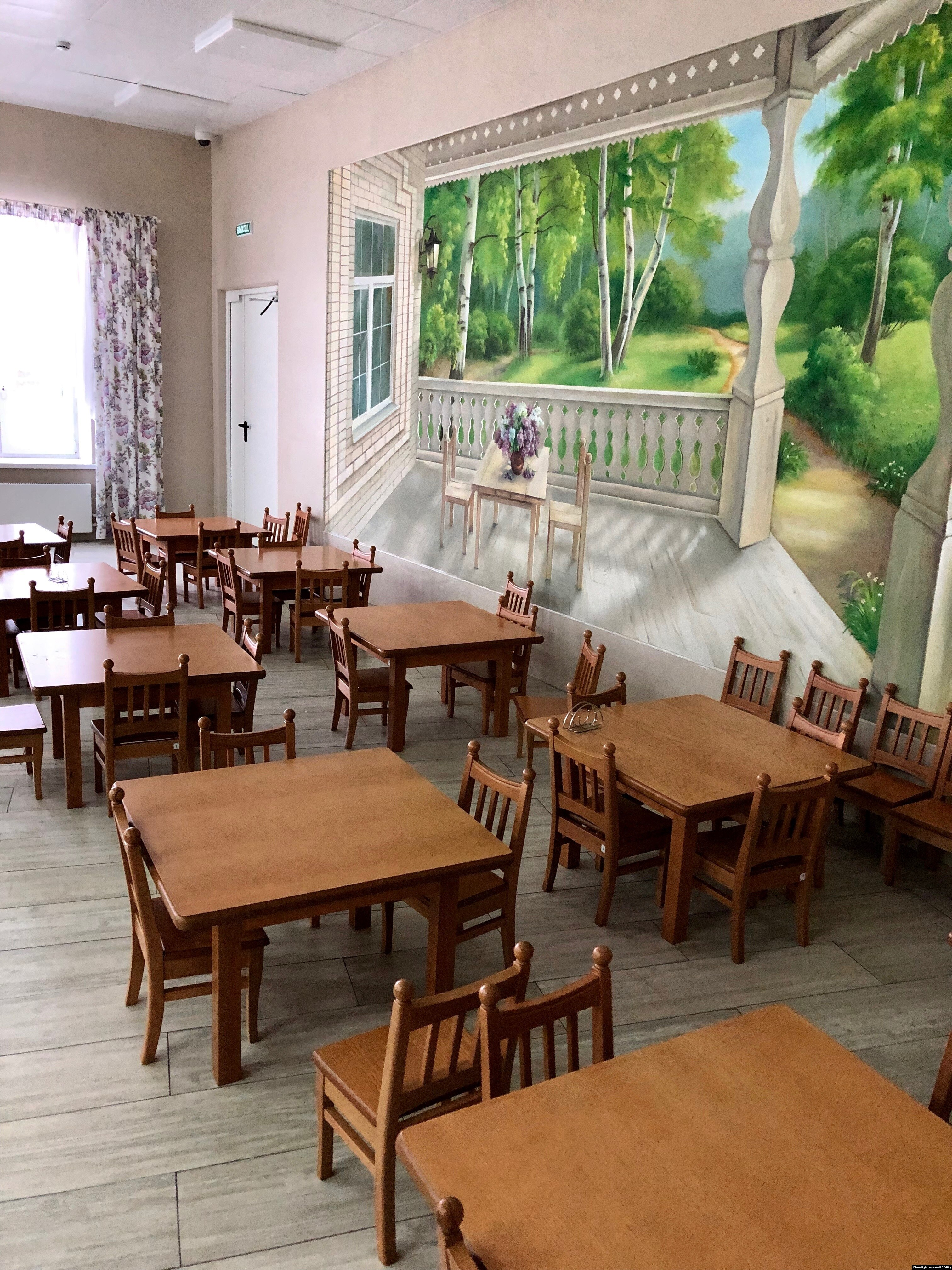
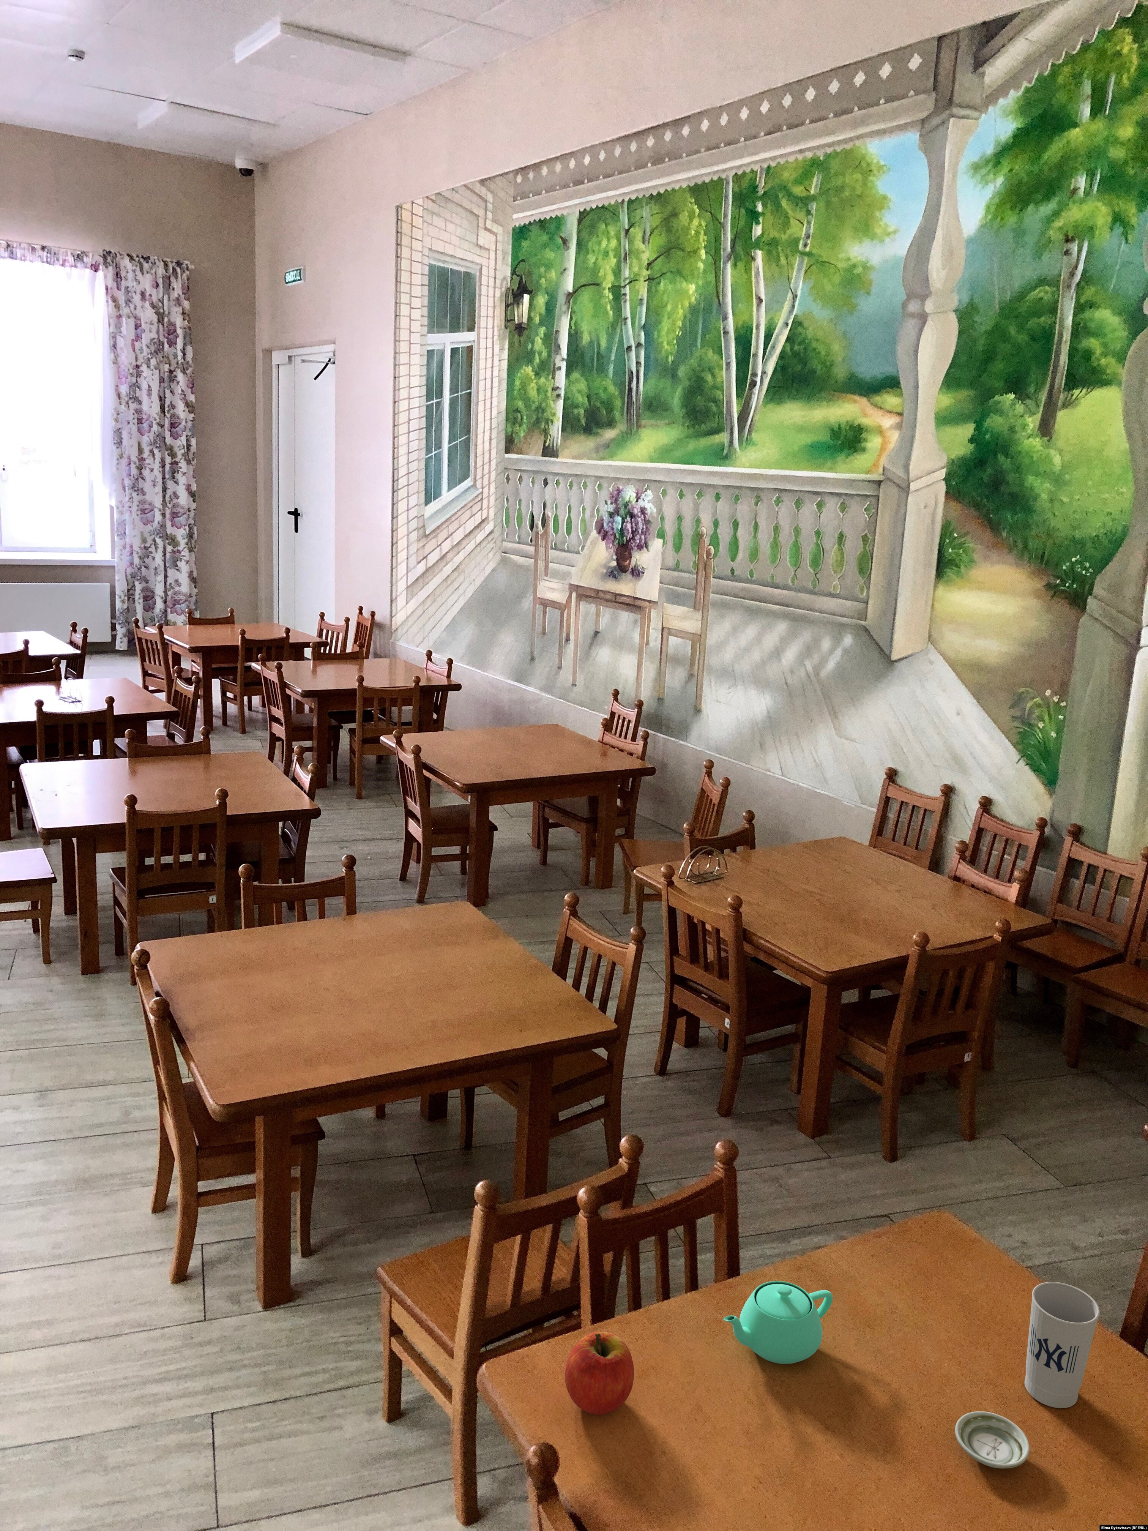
+ teapot (778, 1318)
+ apple (601, 1369)
+ cup (1058, 1347)
+ saucer (991, 1444)
